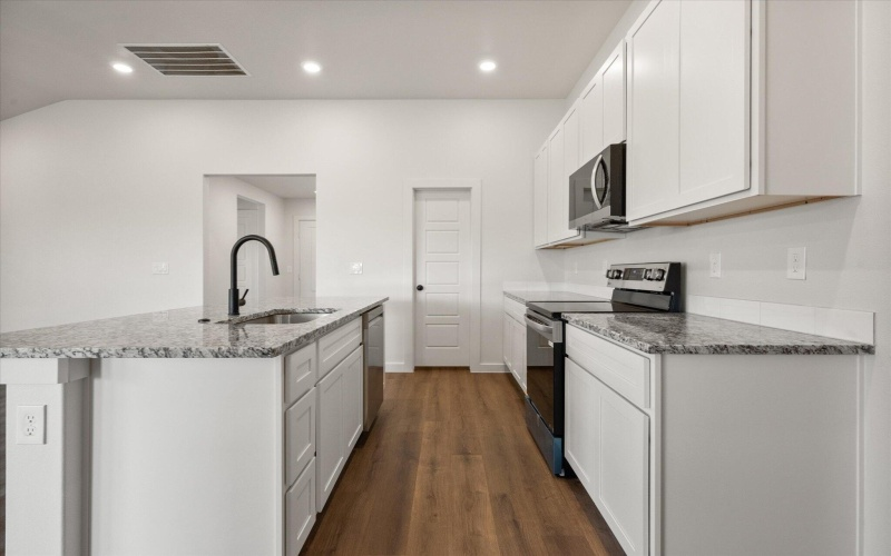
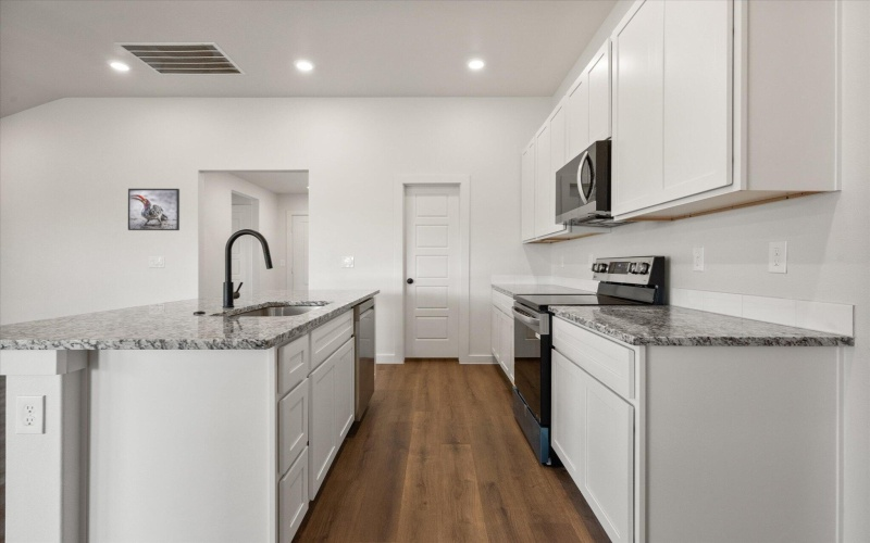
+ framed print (153, 209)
